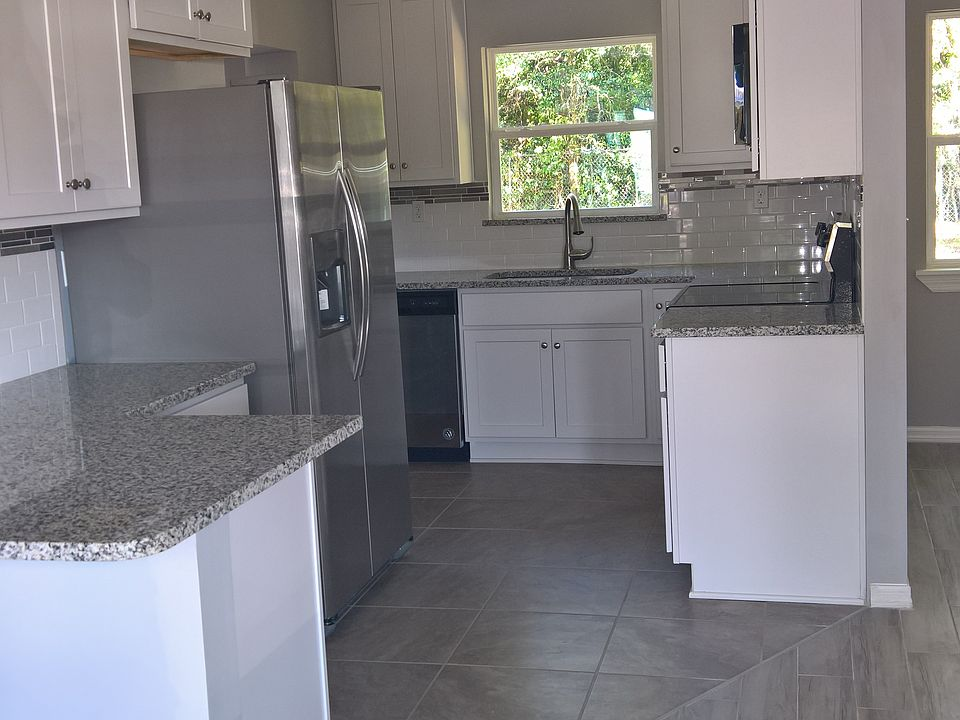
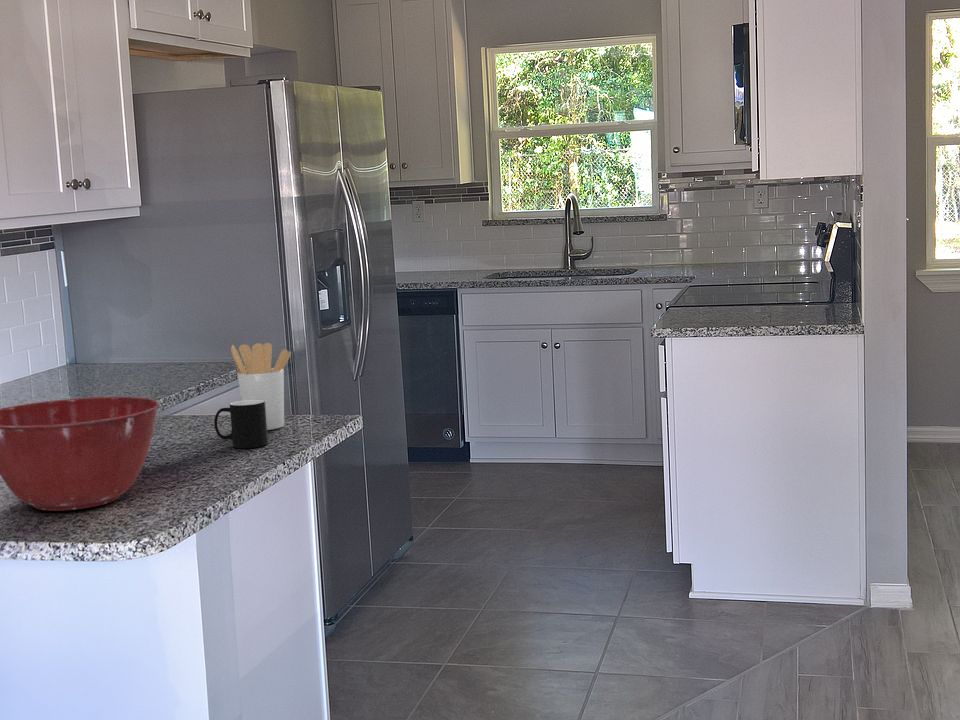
+ utensil holder (260, 383)
+ cup (240, 424)
+ mixing bowl (73, 454)
